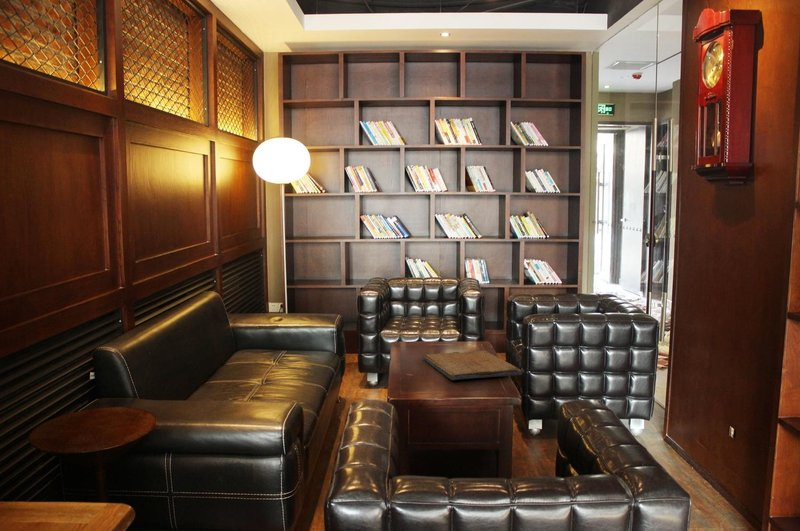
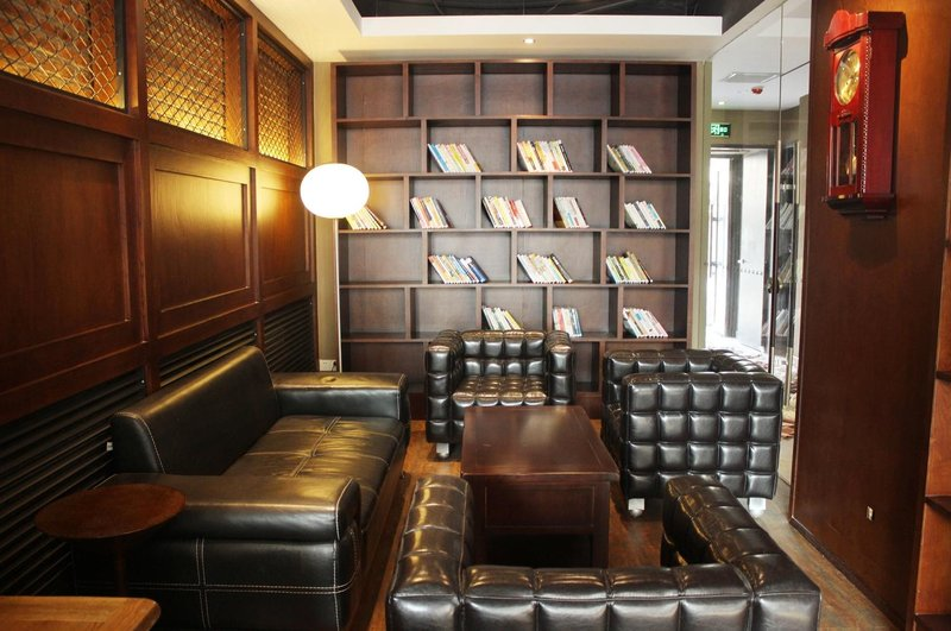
- religious icon (470, 363)
